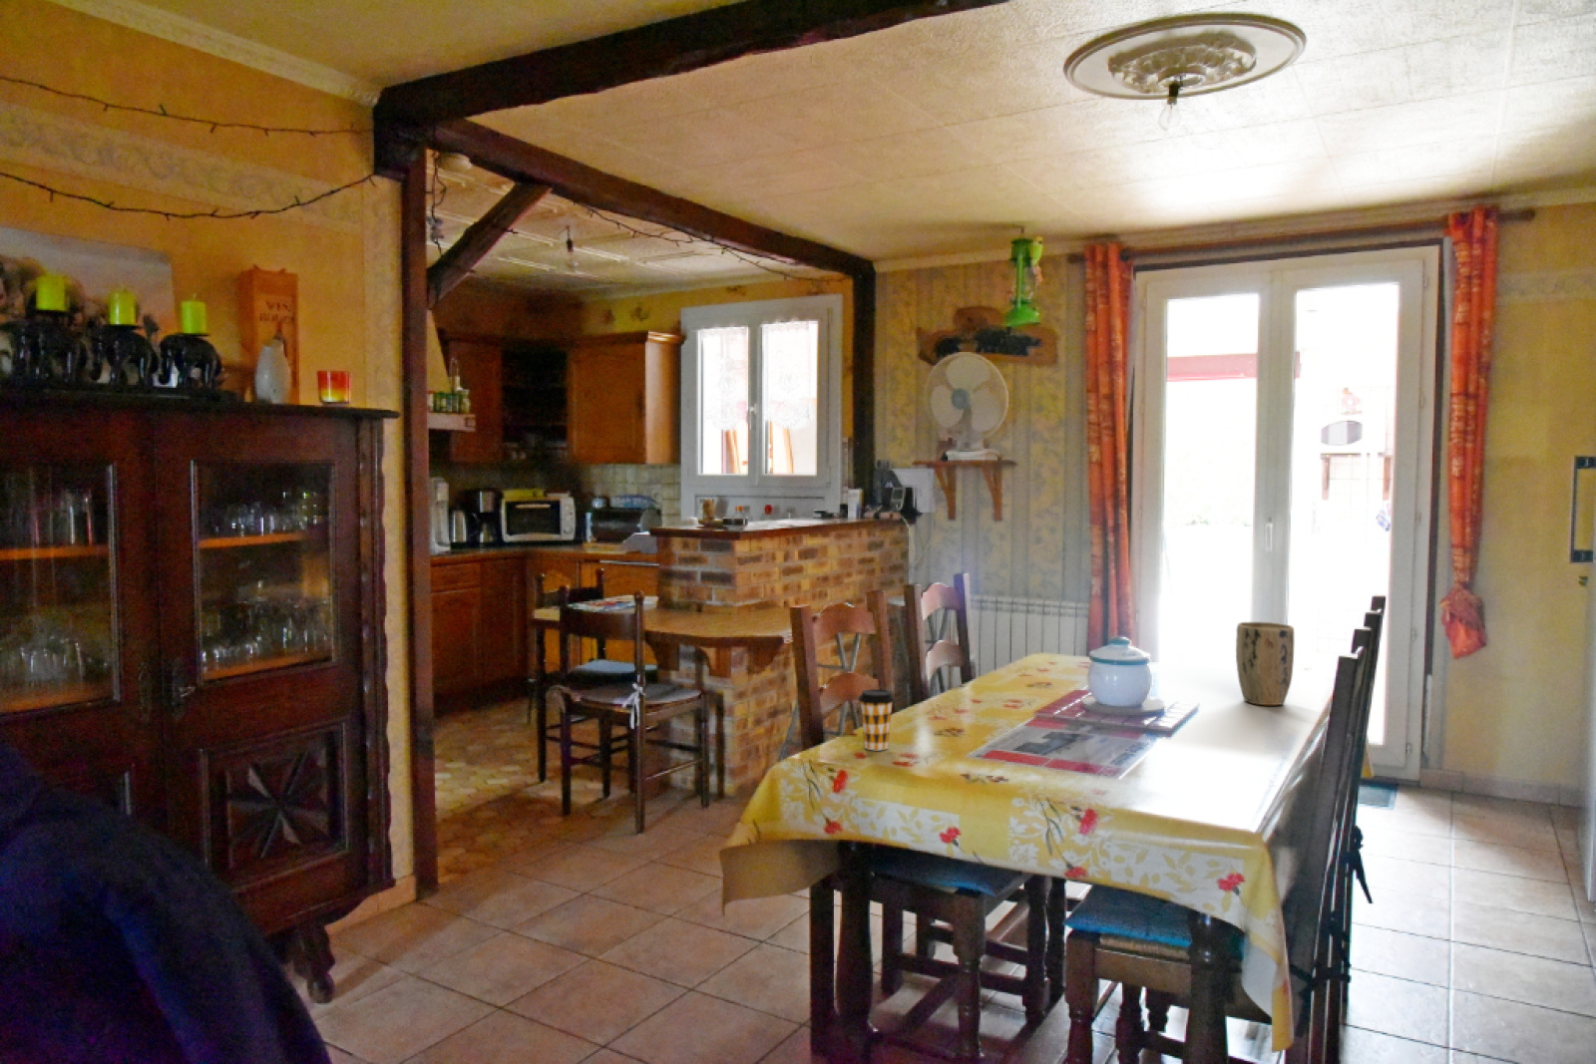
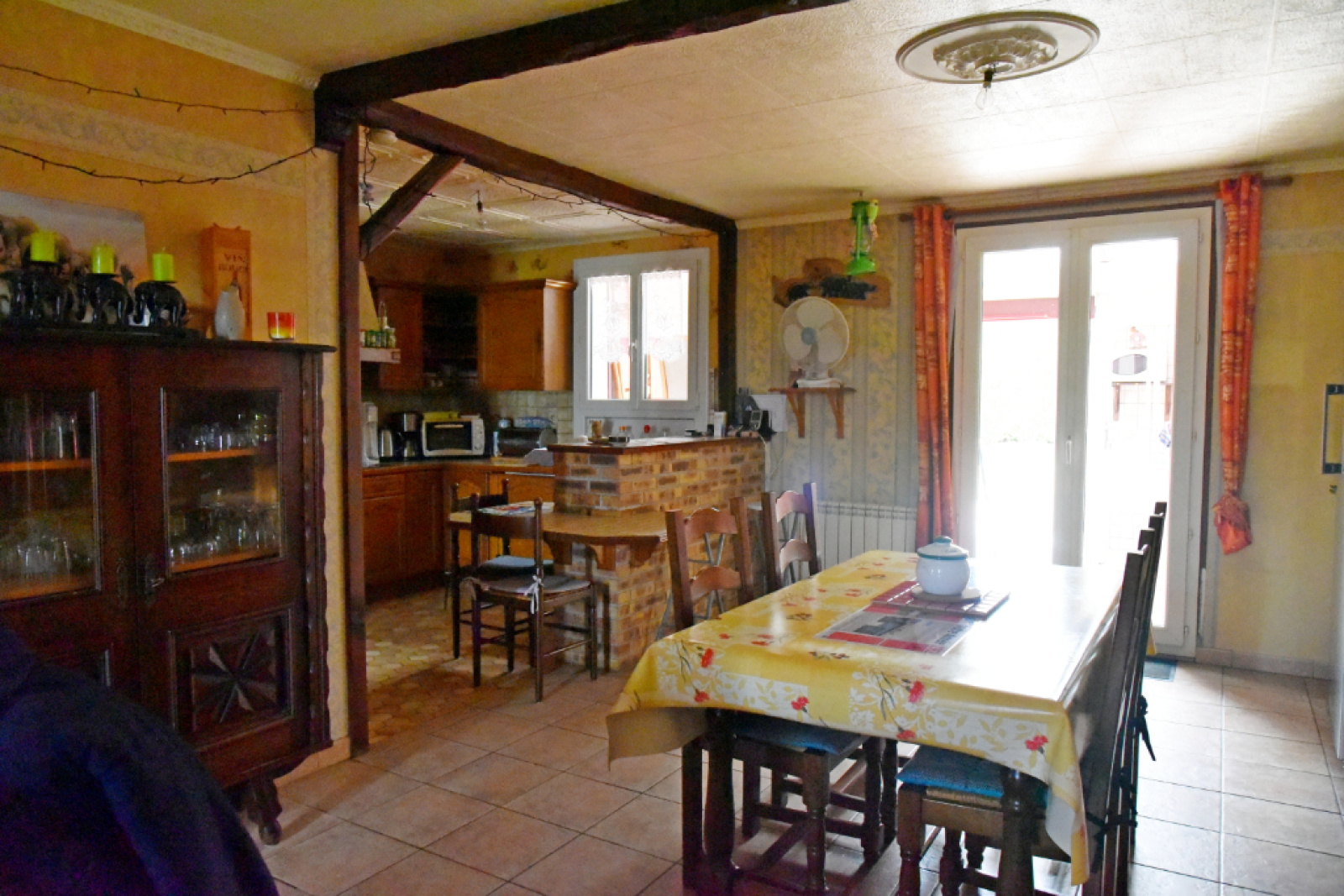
- coffee cup (876, 718)
- plant pot (1264, 663)
